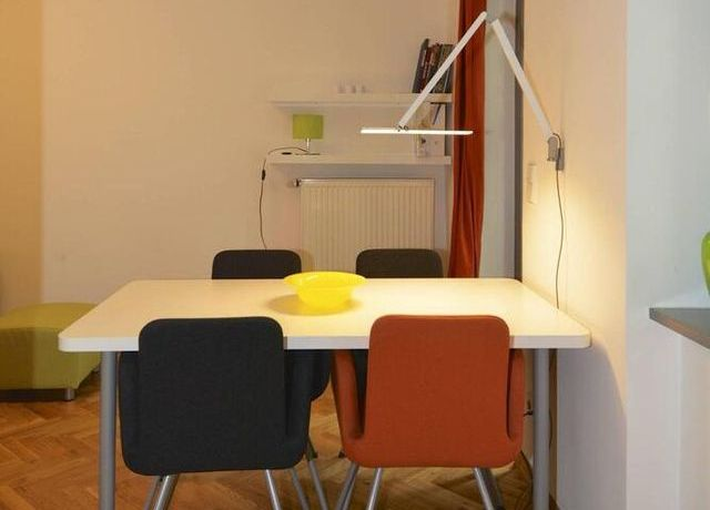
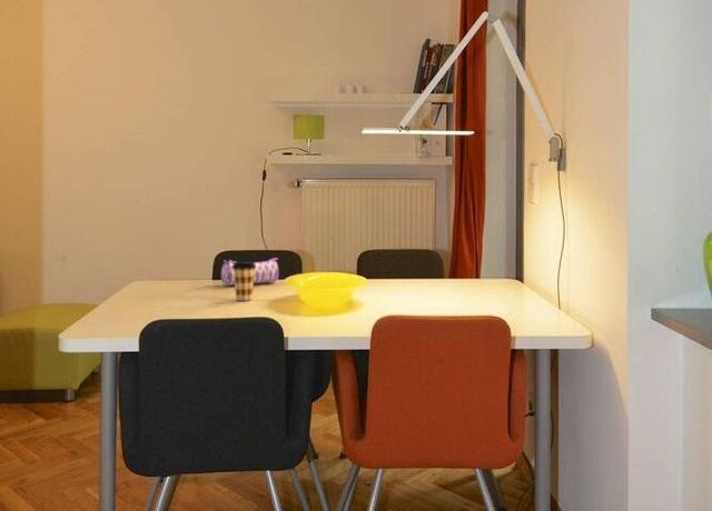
+ coffee cup (244, 281)
+ pencil case (254, 272)
